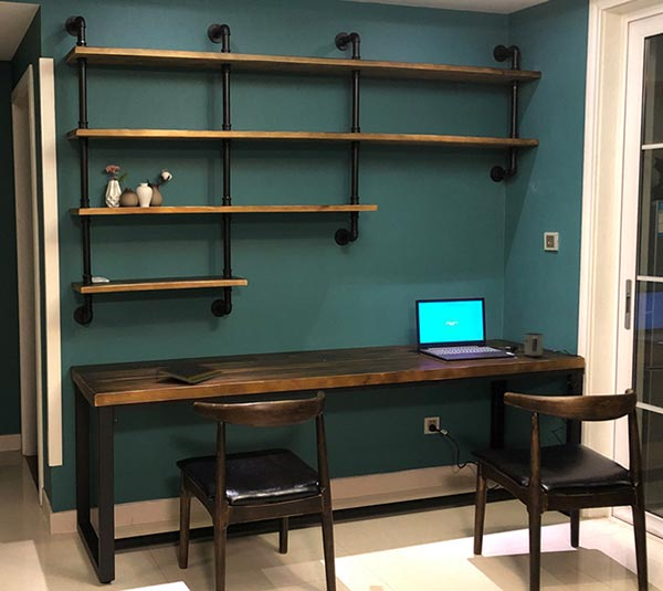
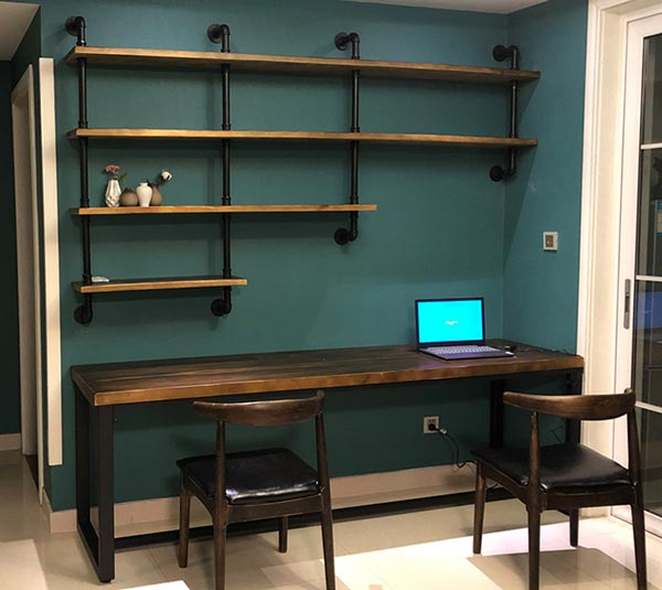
- mug (533, 345)
- notepad (190, 371)
